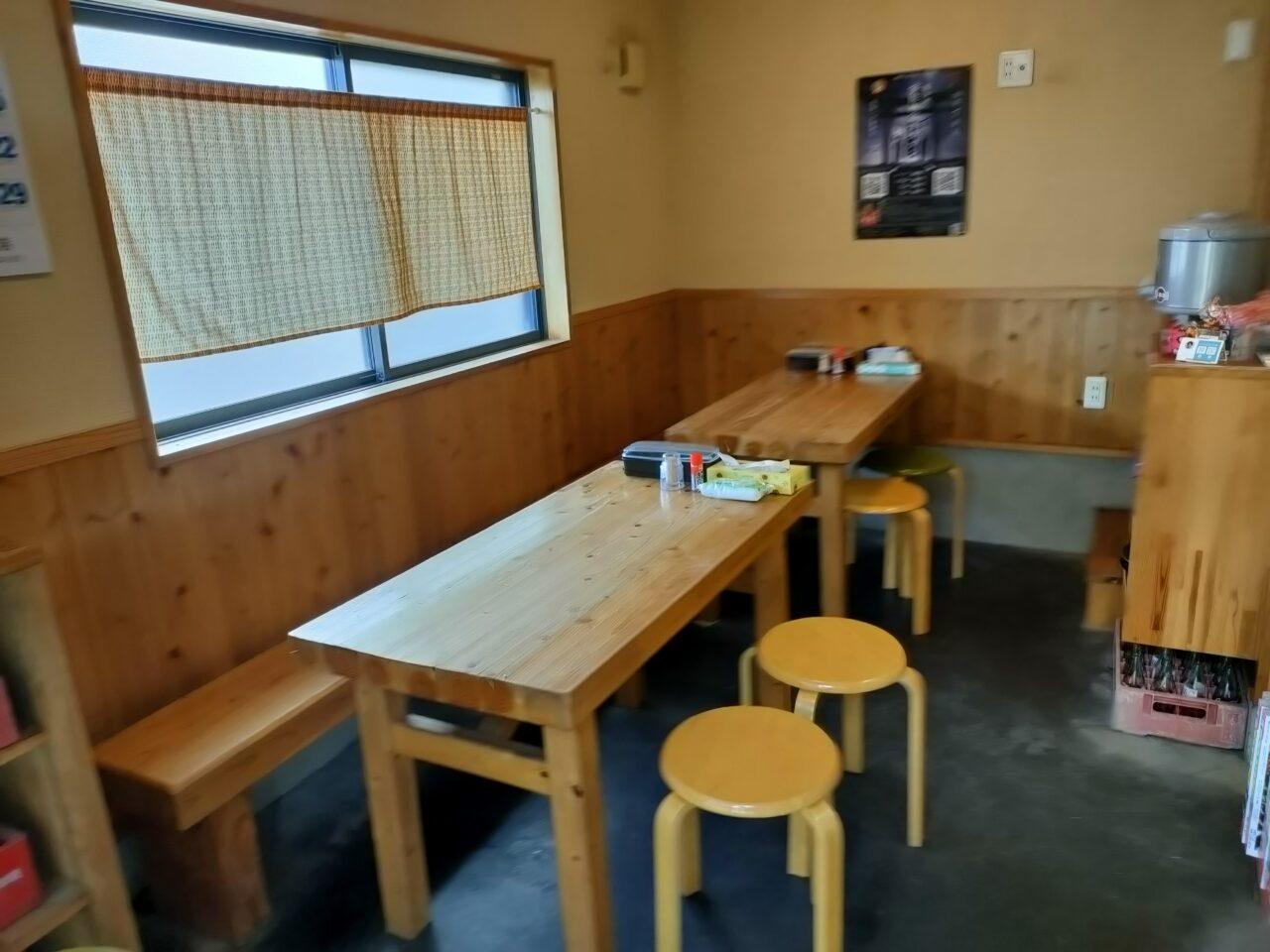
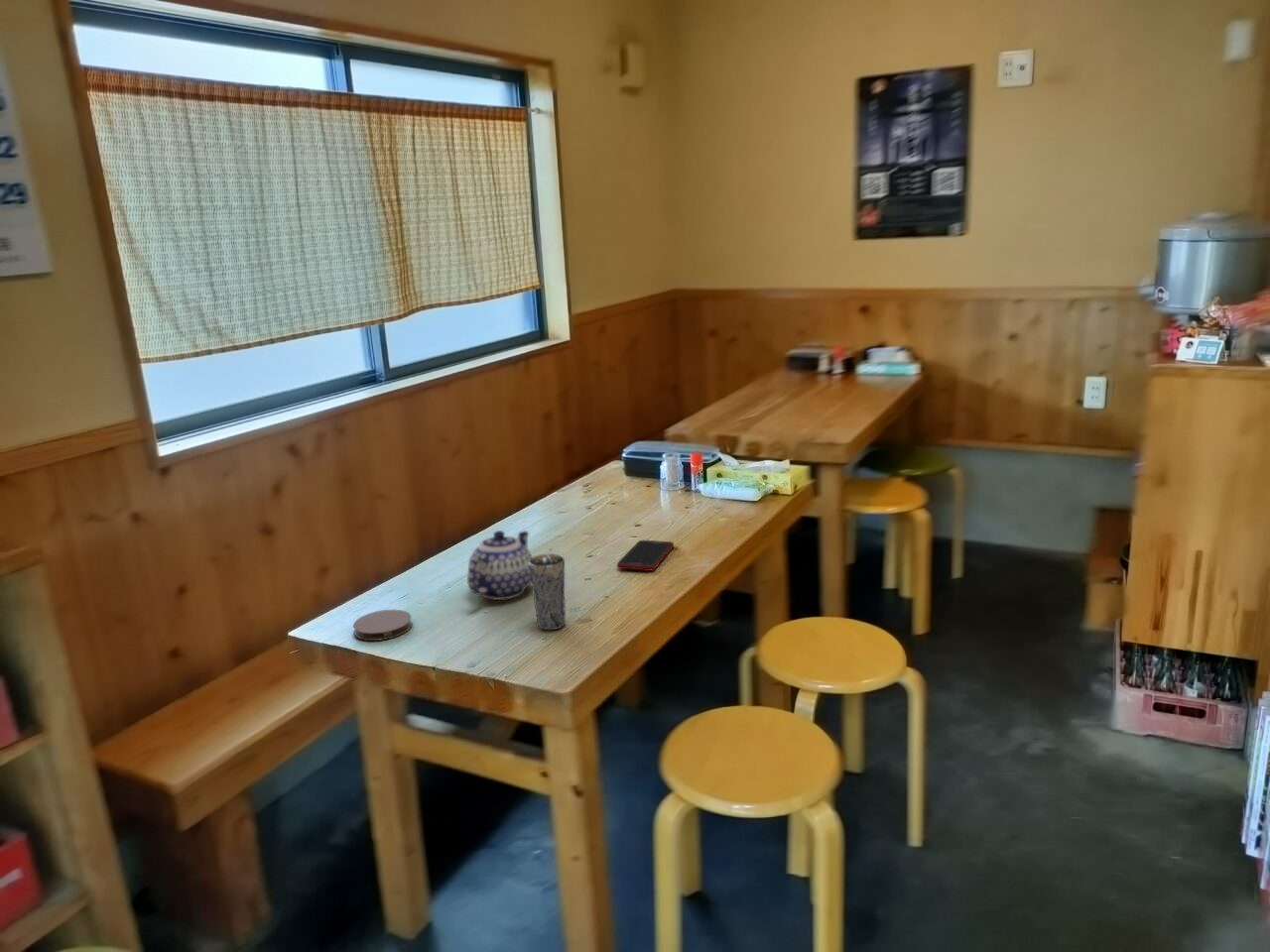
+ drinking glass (549, 592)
+ teapot (500, 562)
+ coaster (382, 624)
+ cell phone (646, 554)
